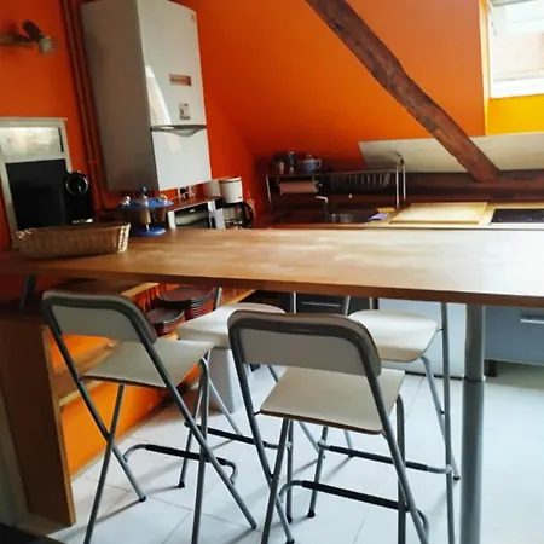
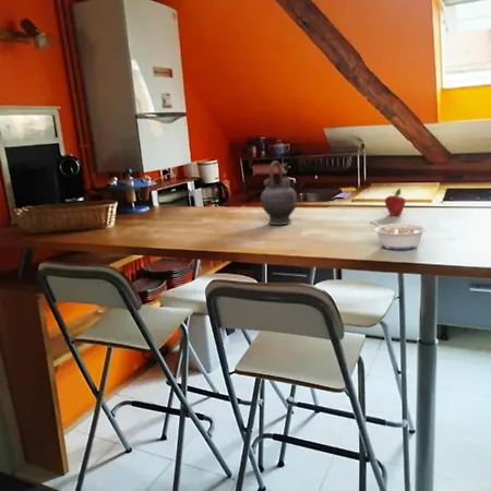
+ legume (397, 235)
+ teapot (279, 191)
+ fruit (395, 201)
